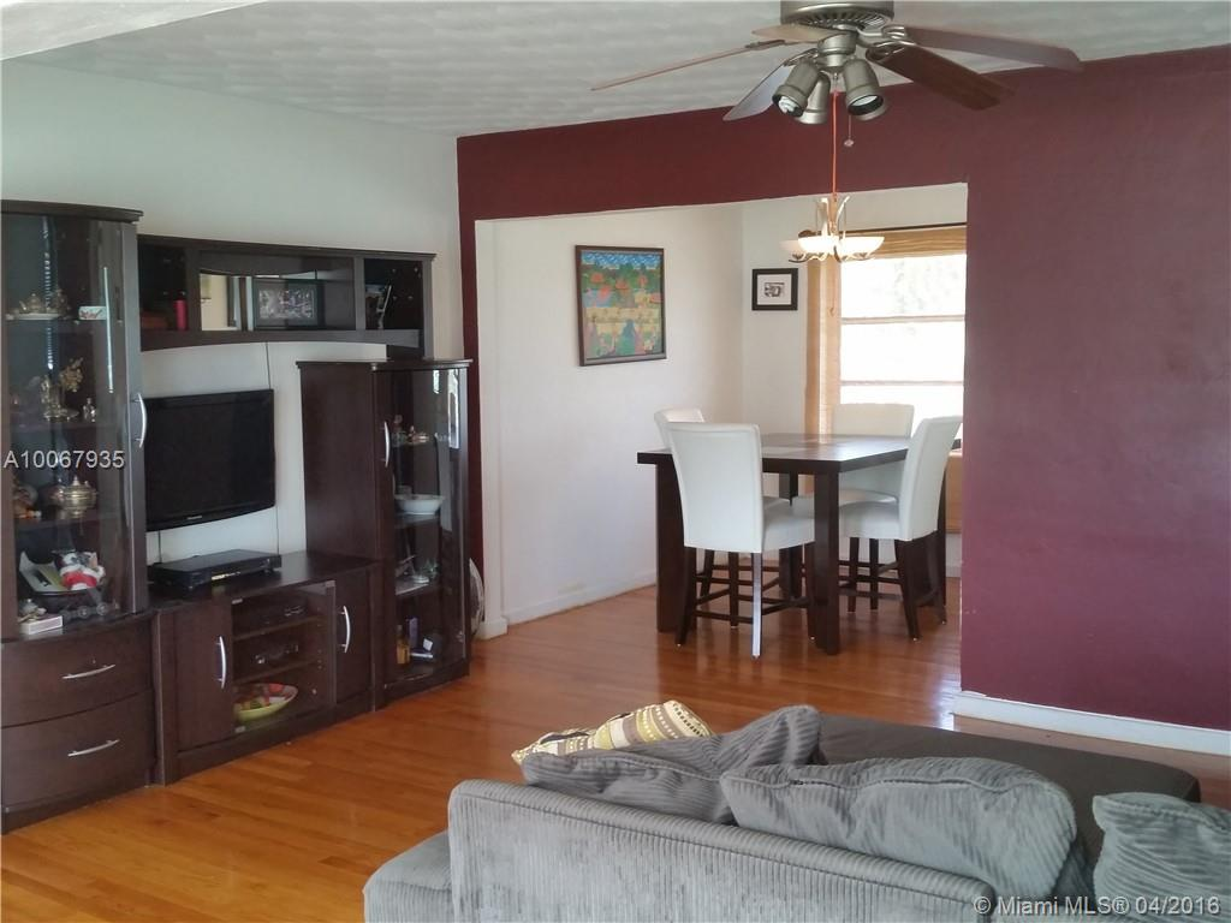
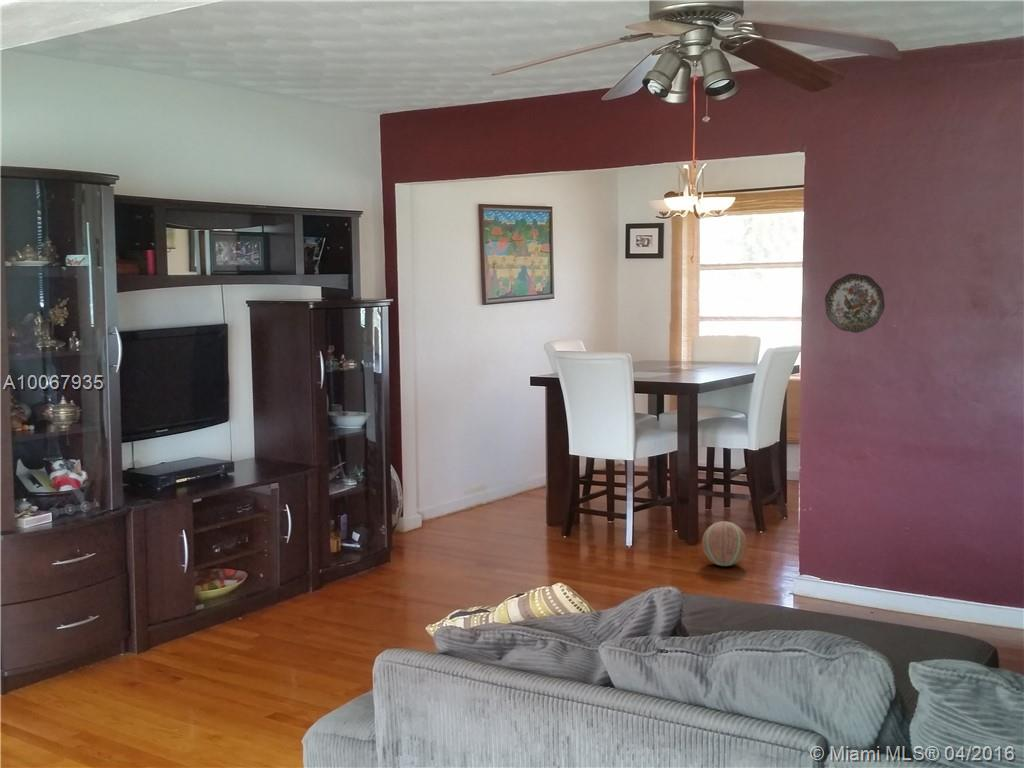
+ decorative plate (855, 303)
+ ball (724, 543)
